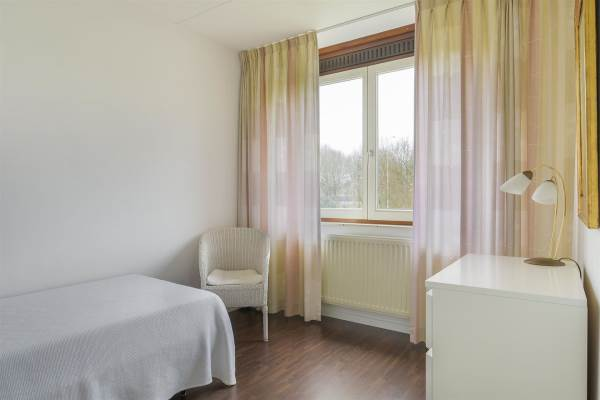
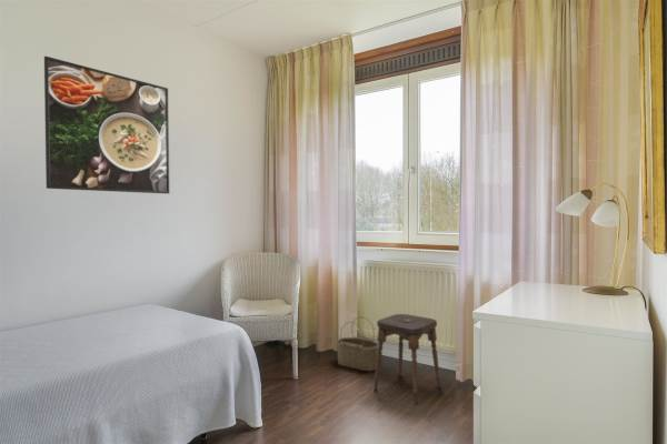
+ stool (411, 354)
+ wicker basket (357, 342)
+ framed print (113, 132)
